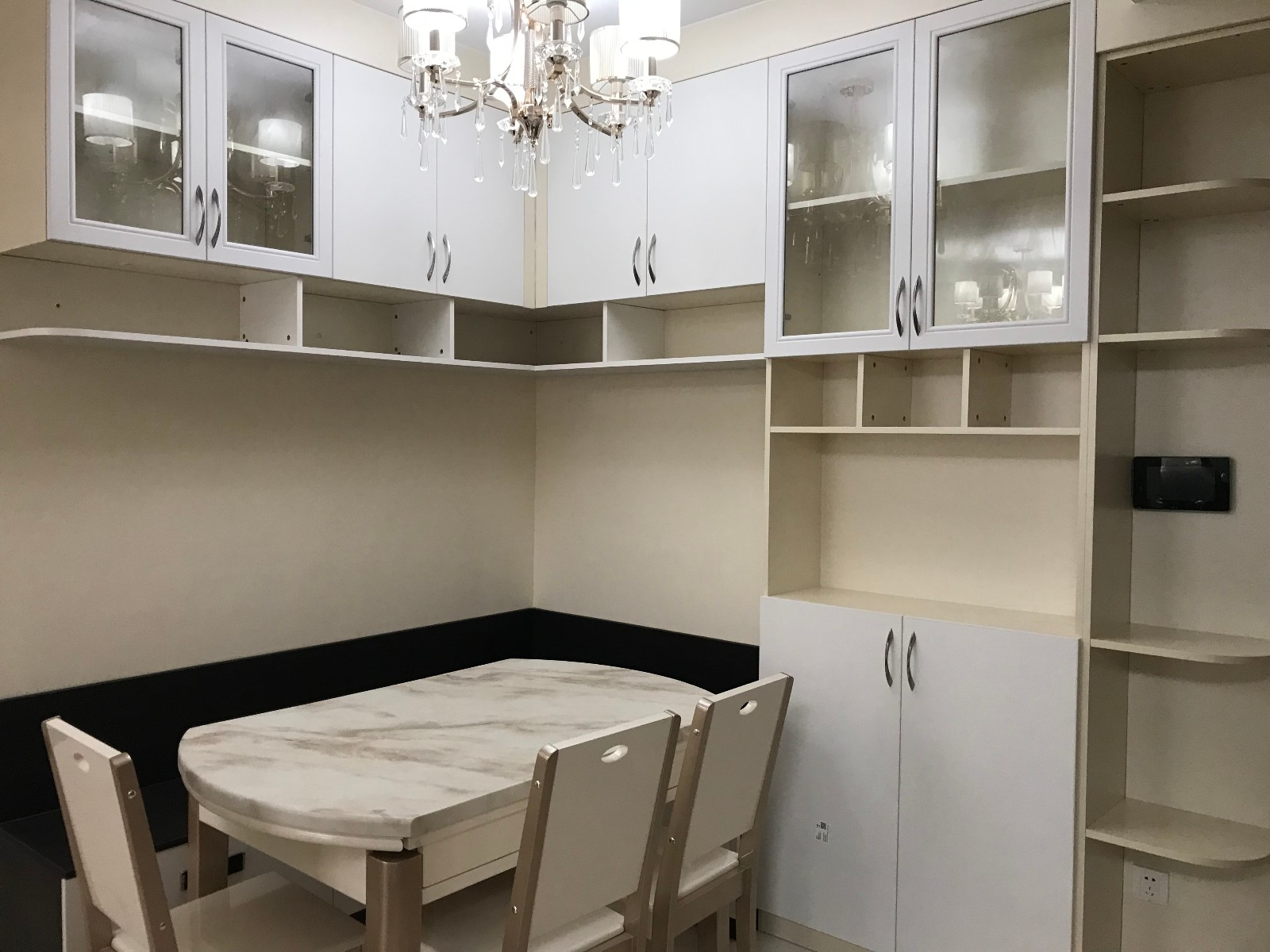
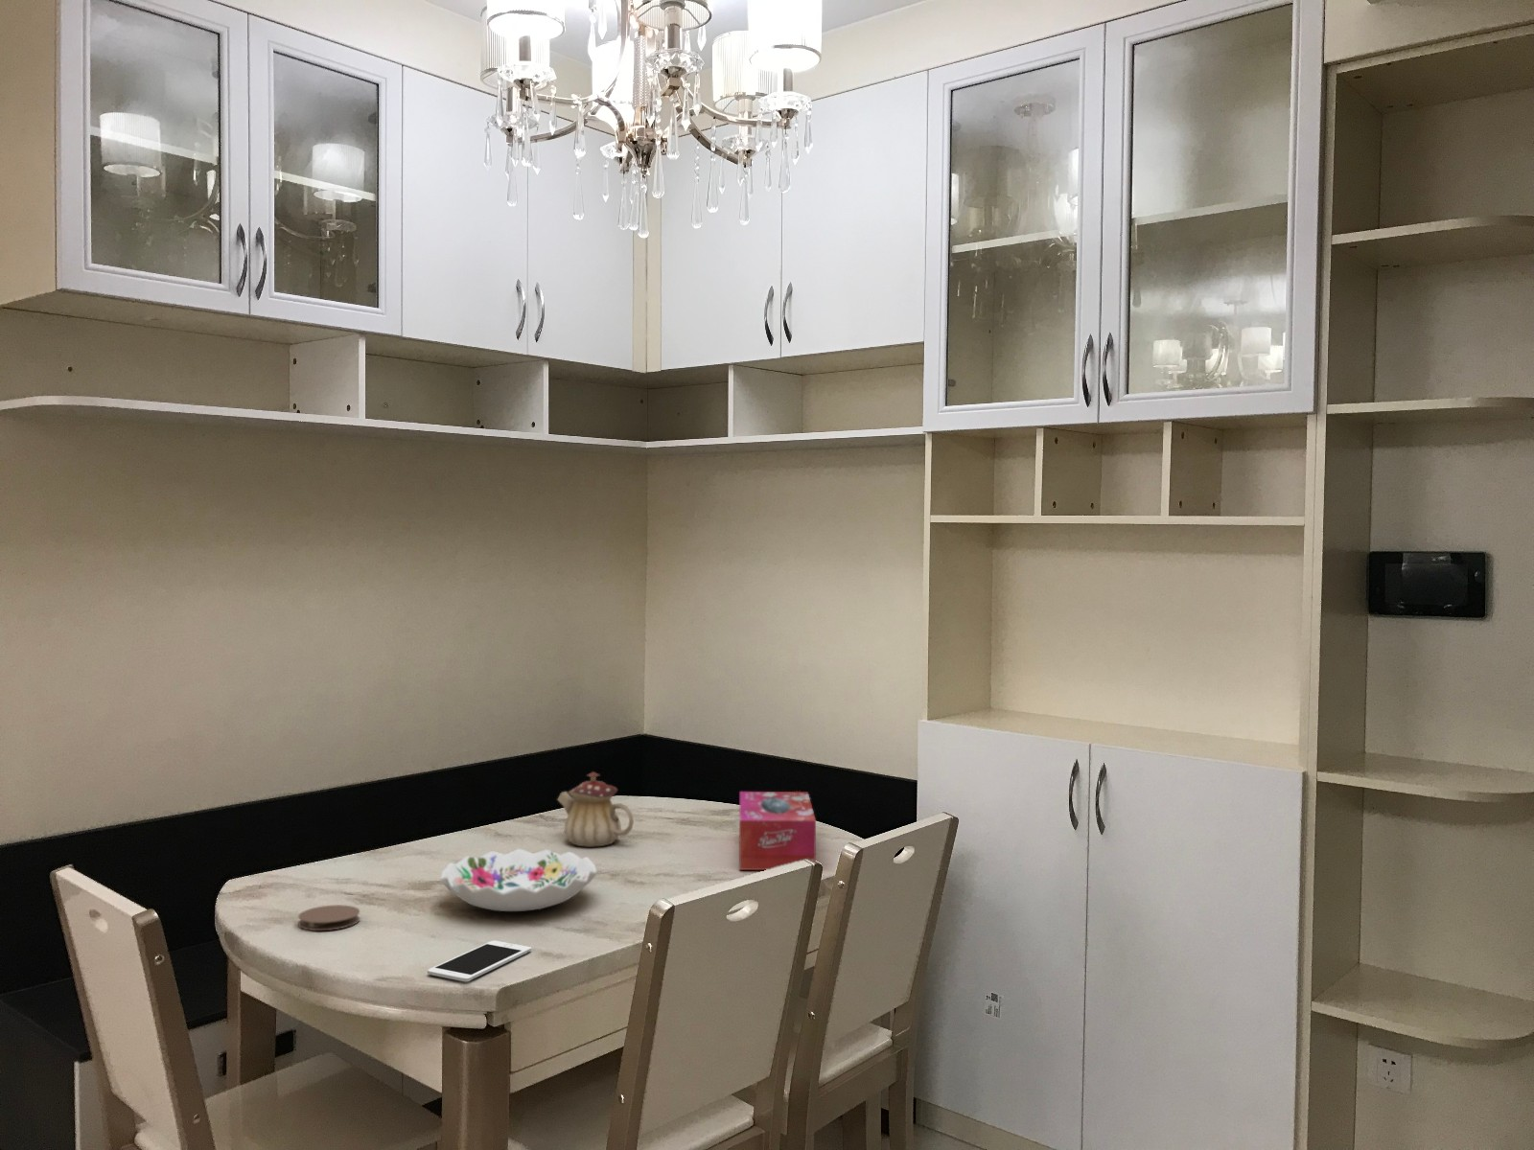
+ teapot (595, 807)
+ decorative bowl (518, 883)
+ coaster (329, 917)
+ tissue box (774, 827)
+ cell phone (481, 960)
